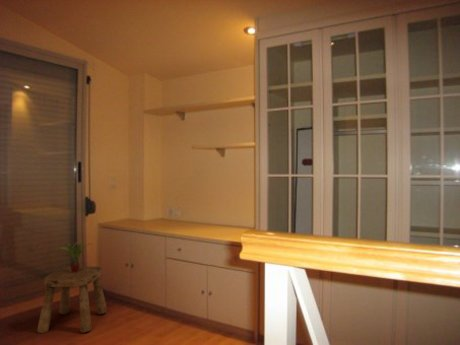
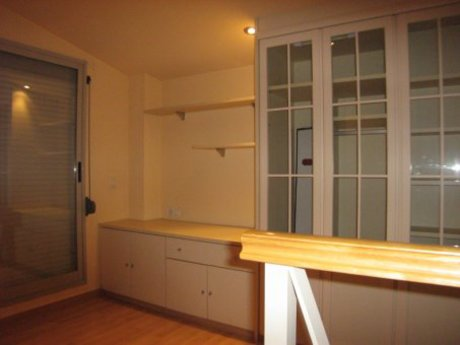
- stool (69, 297)
- potted plant (74, 257)
